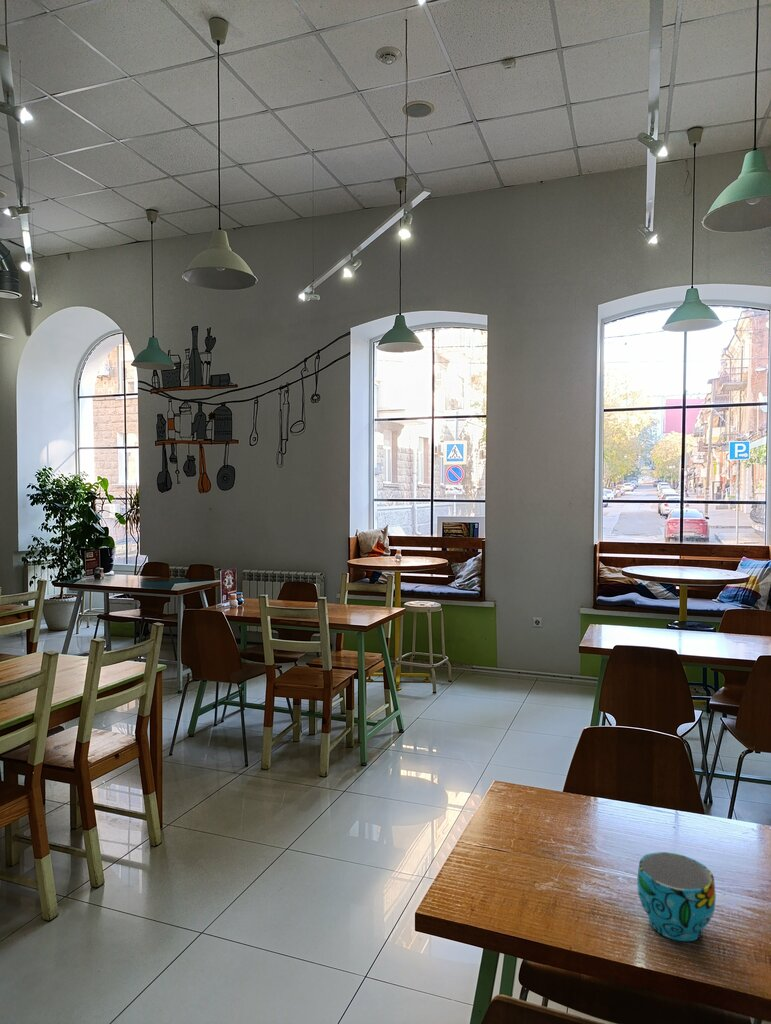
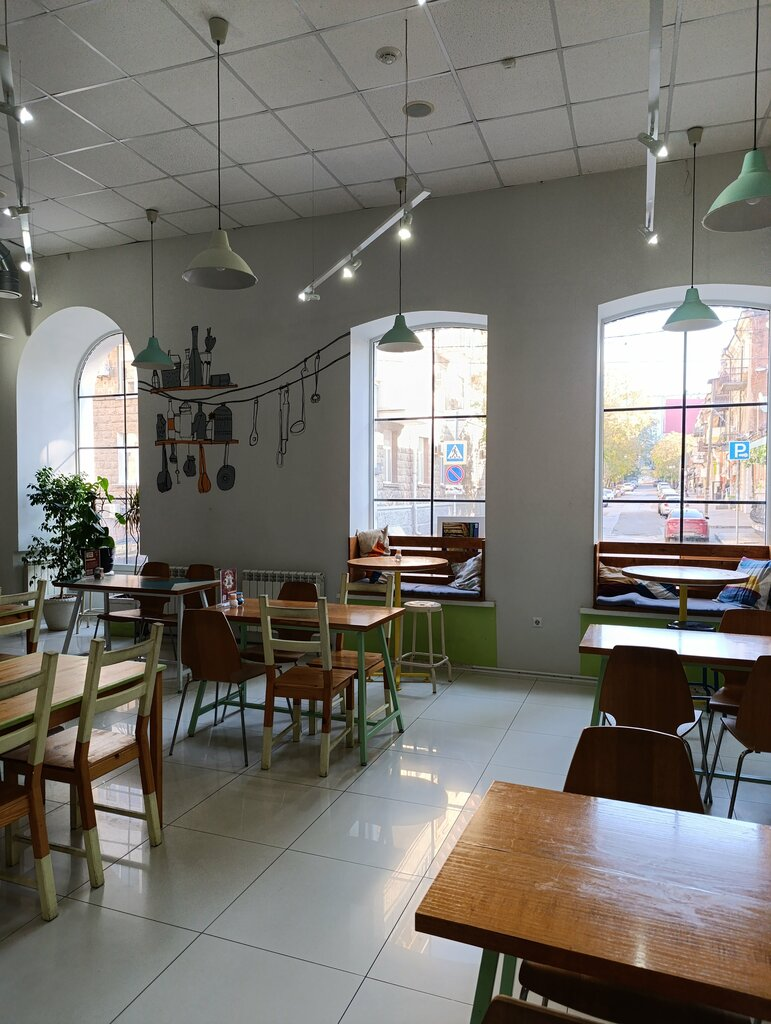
- cup (670, 896)
